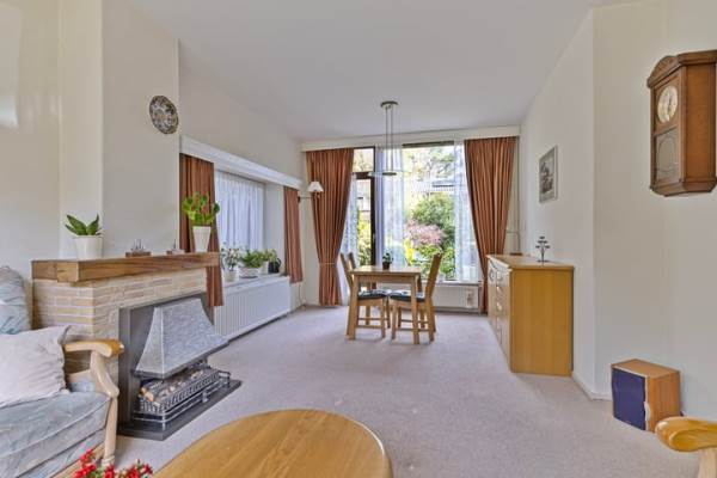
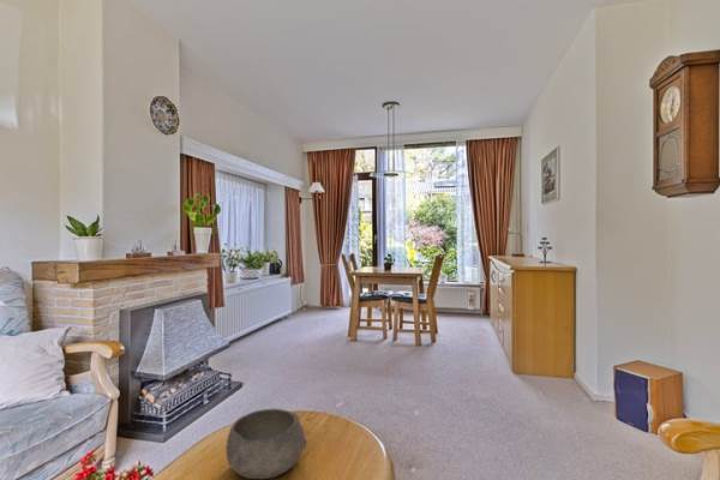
+ bowl (266, 442)
